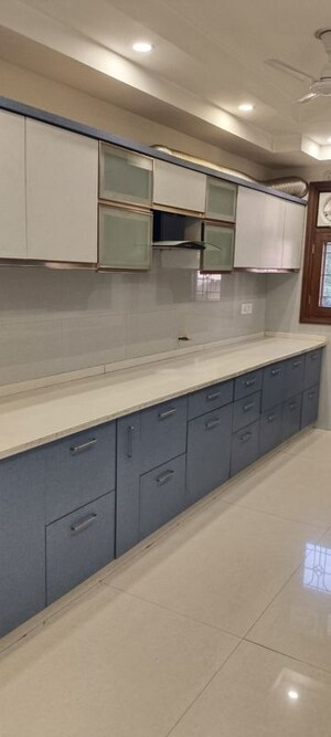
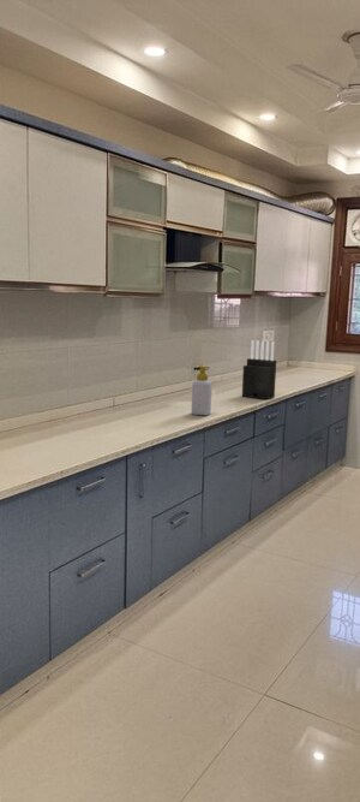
+ knife block (258, 369)
+ soap bottle (202, 390)
